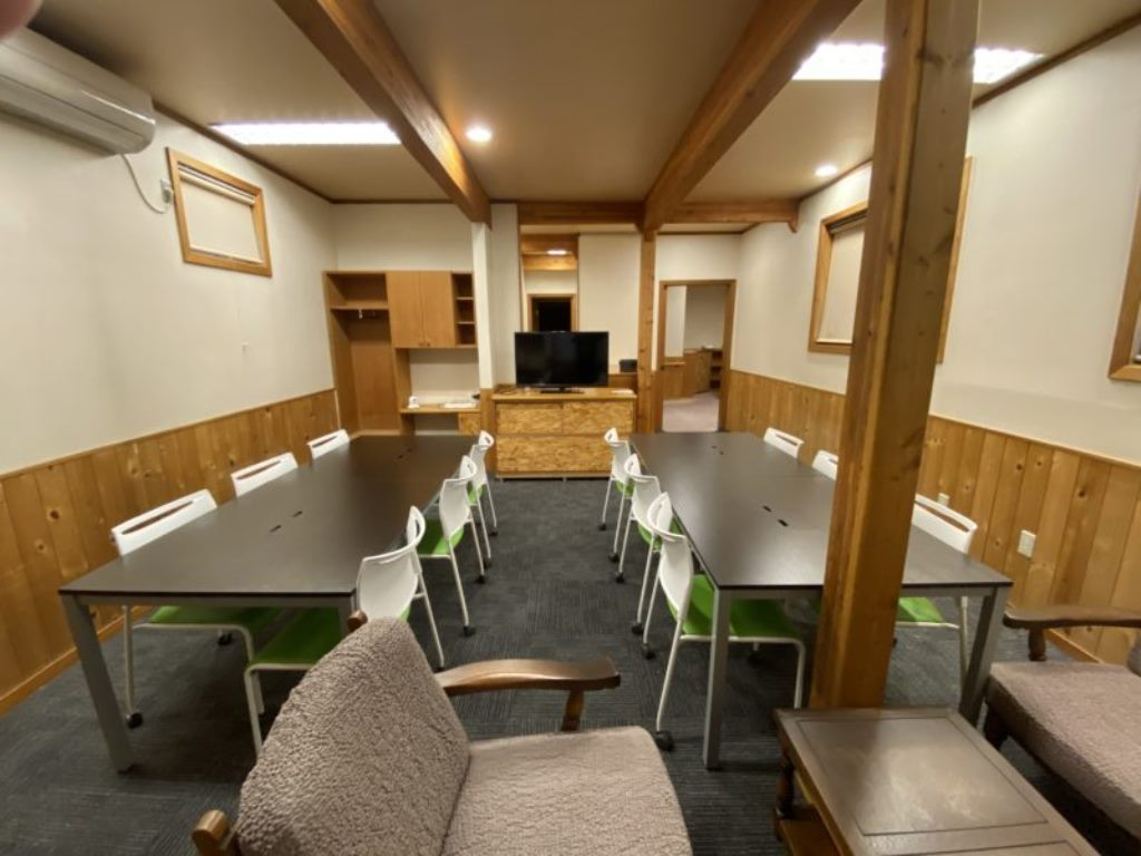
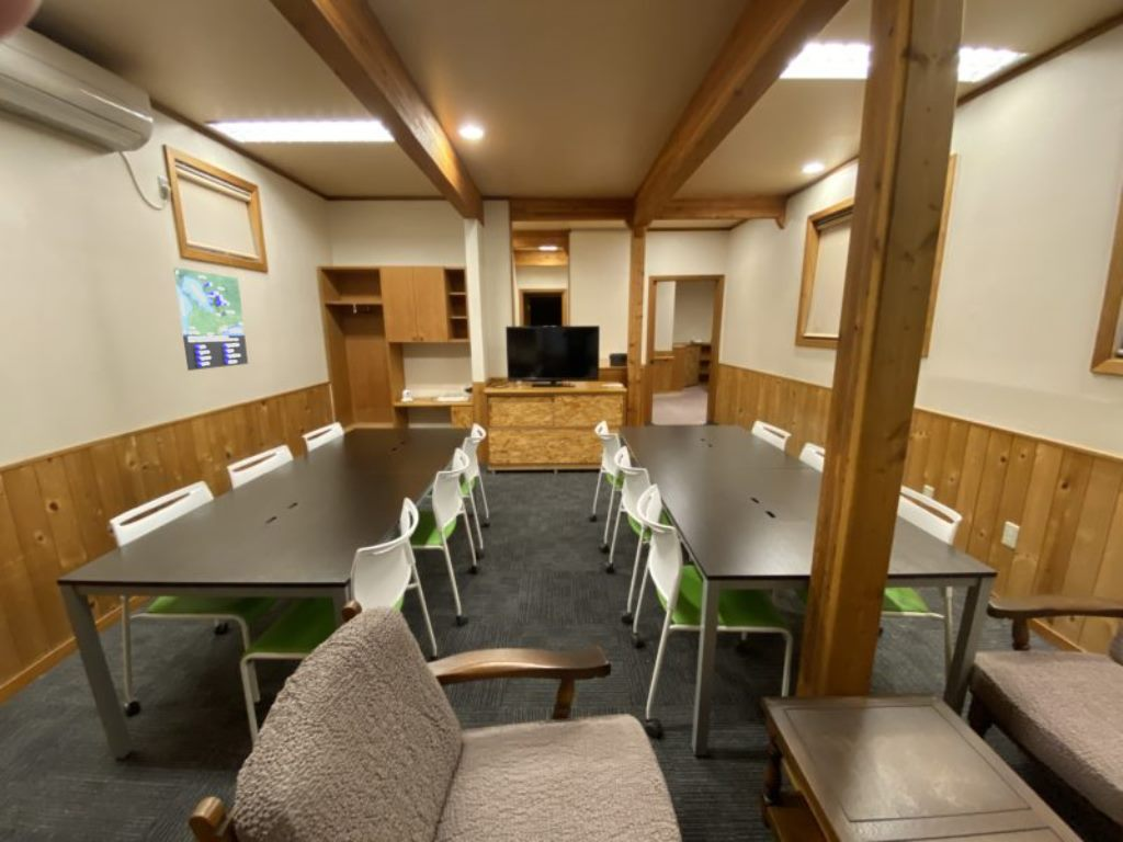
+ map (216, 320)
